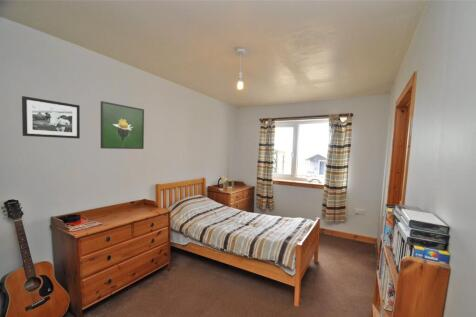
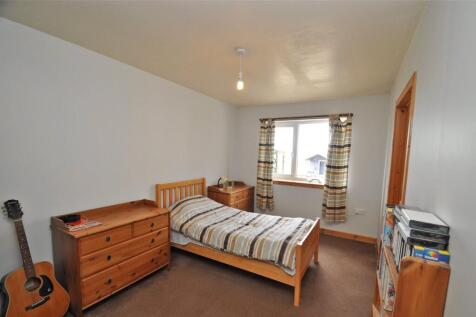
- picture frame (53, 119)
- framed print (124, 127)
